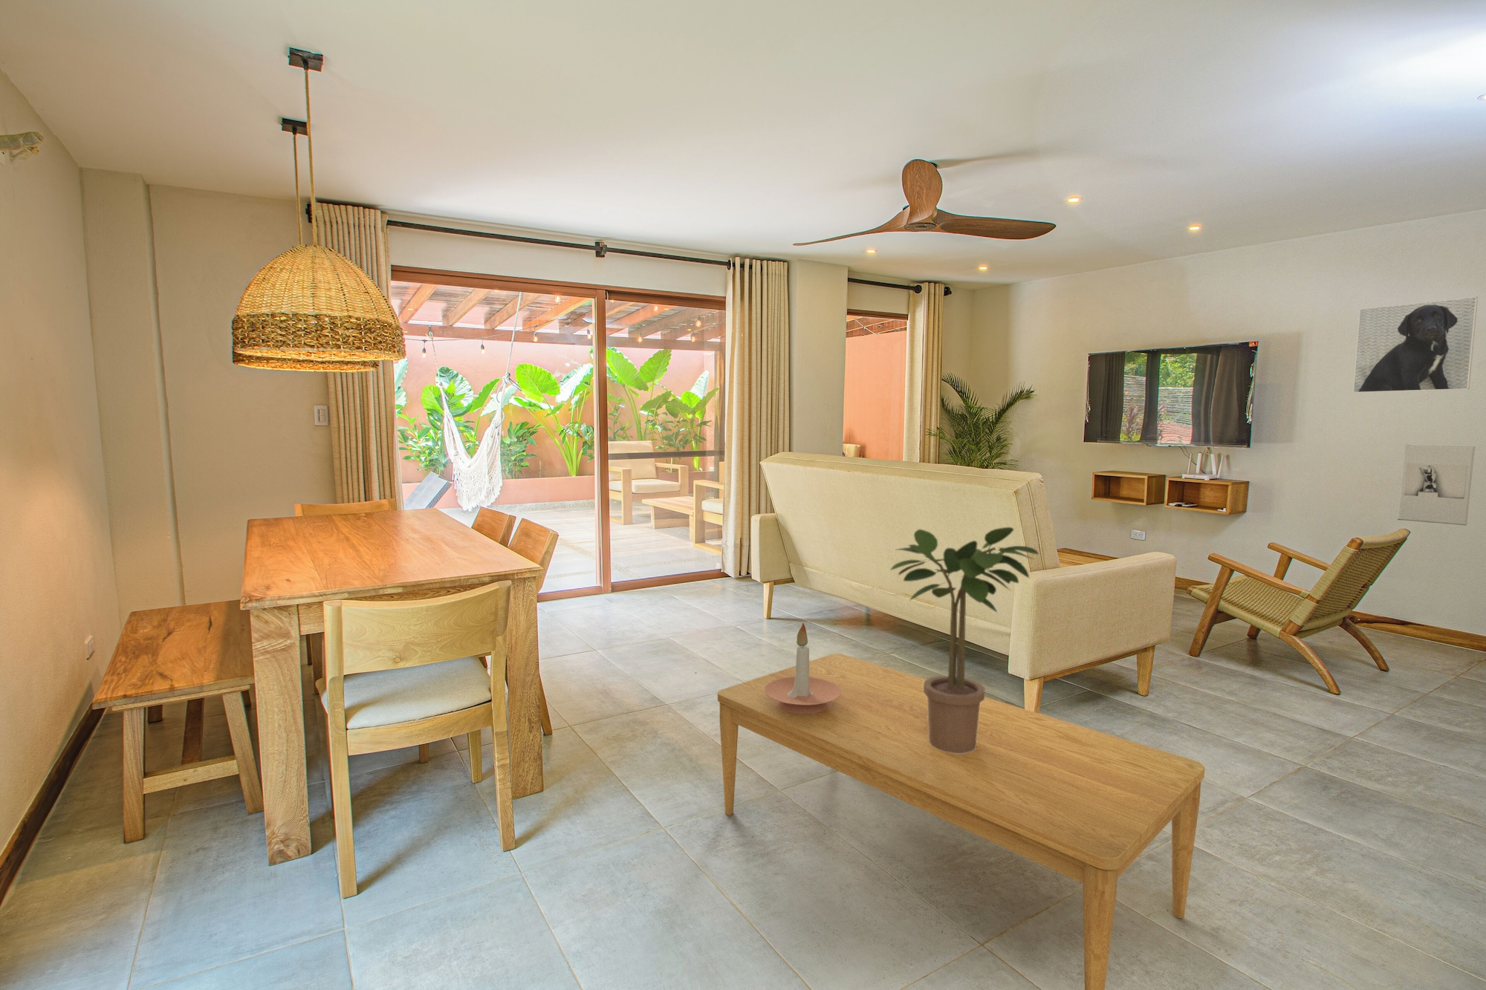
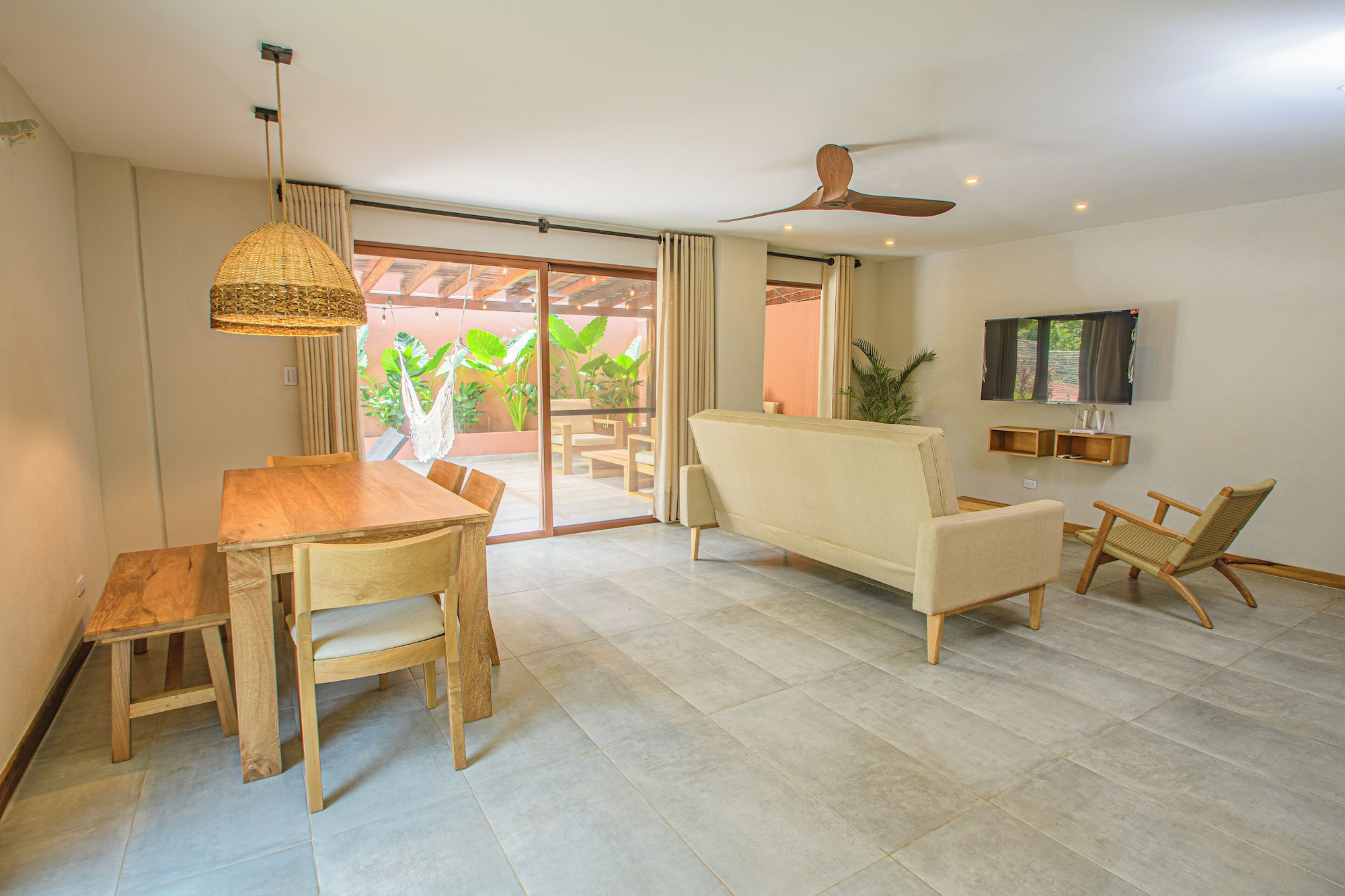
- potted plant (965, 631)
- candle holder (802, 663)
- coffee table (929, 792)
- wall sculpture (1435, 484)
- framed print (1412, 347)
